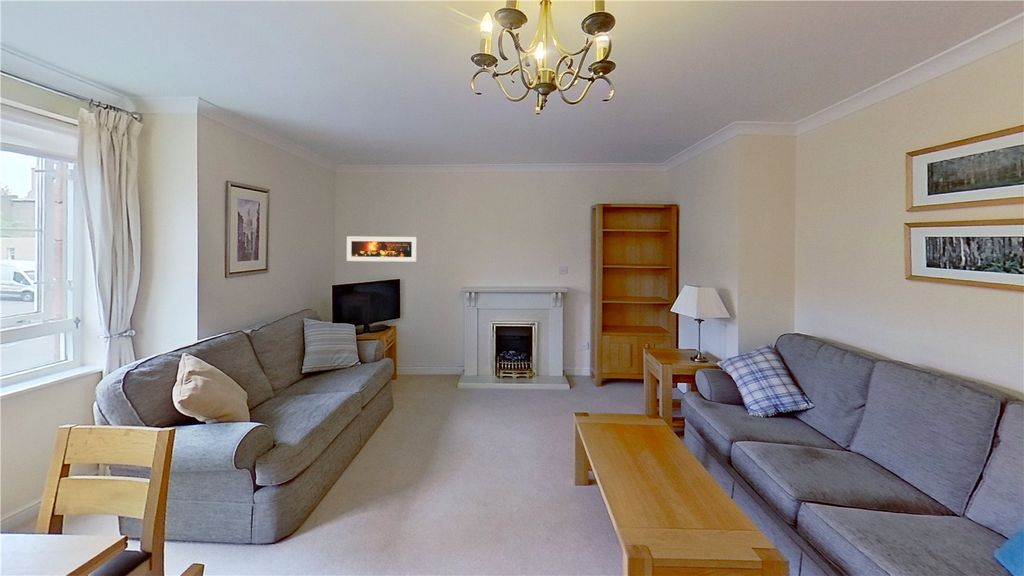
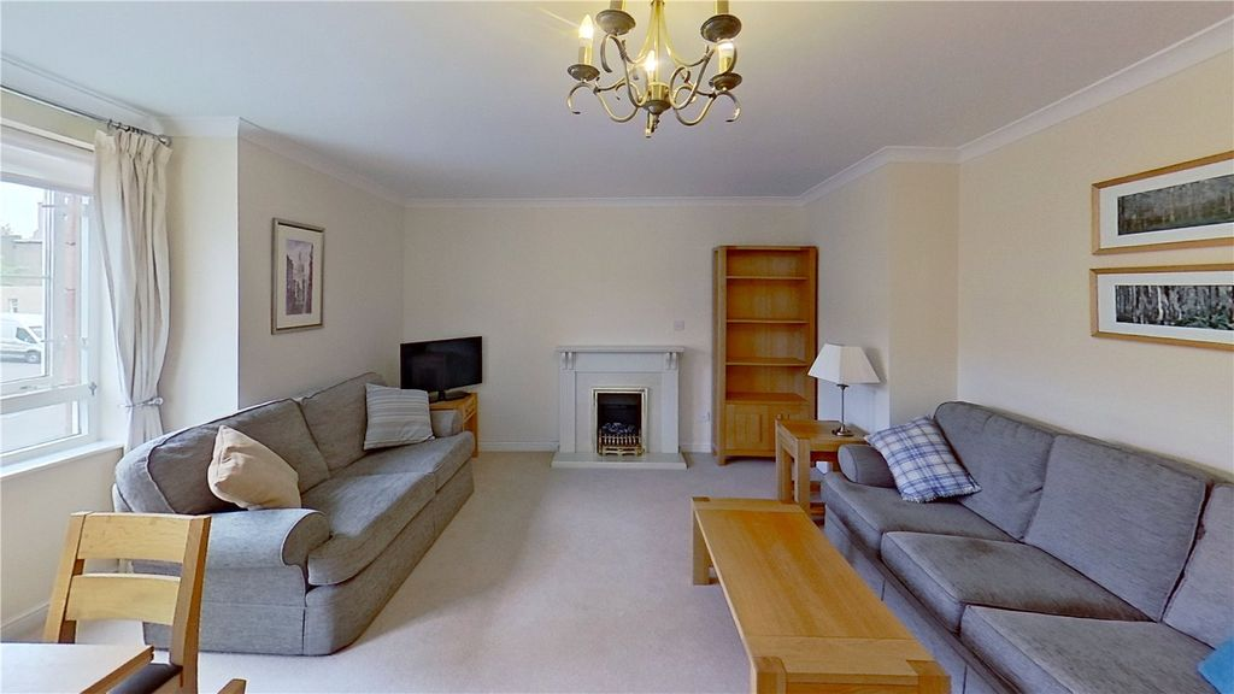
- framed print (381, 249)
